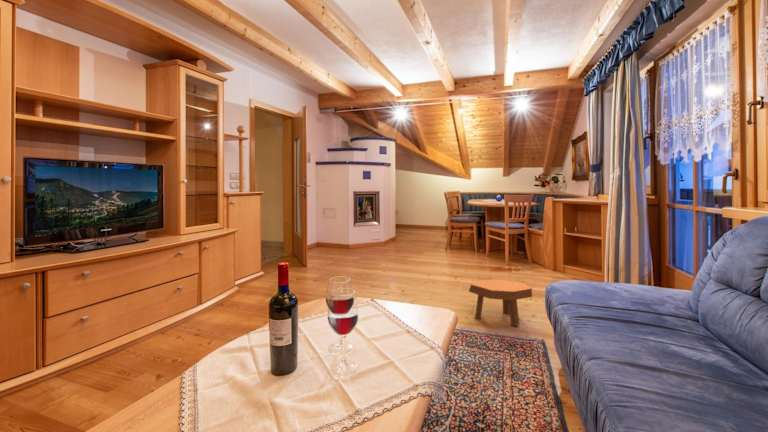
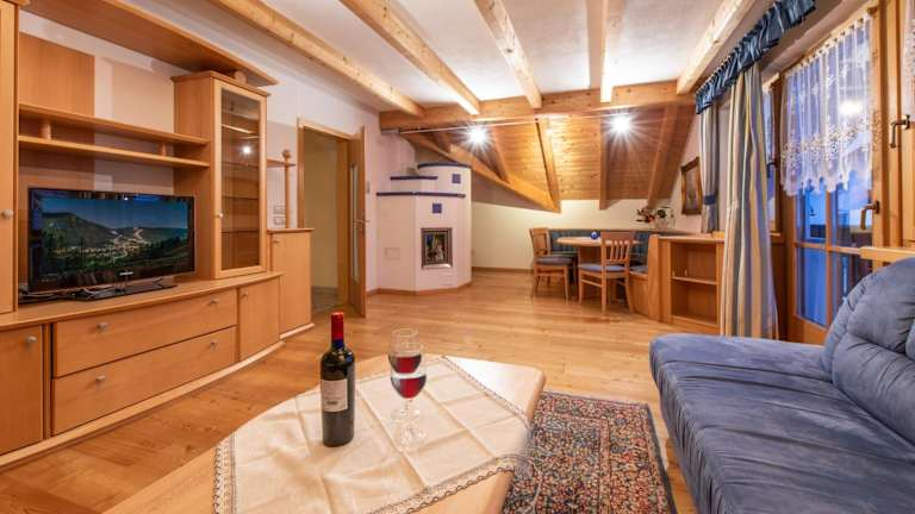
- footstool (503, 302)
